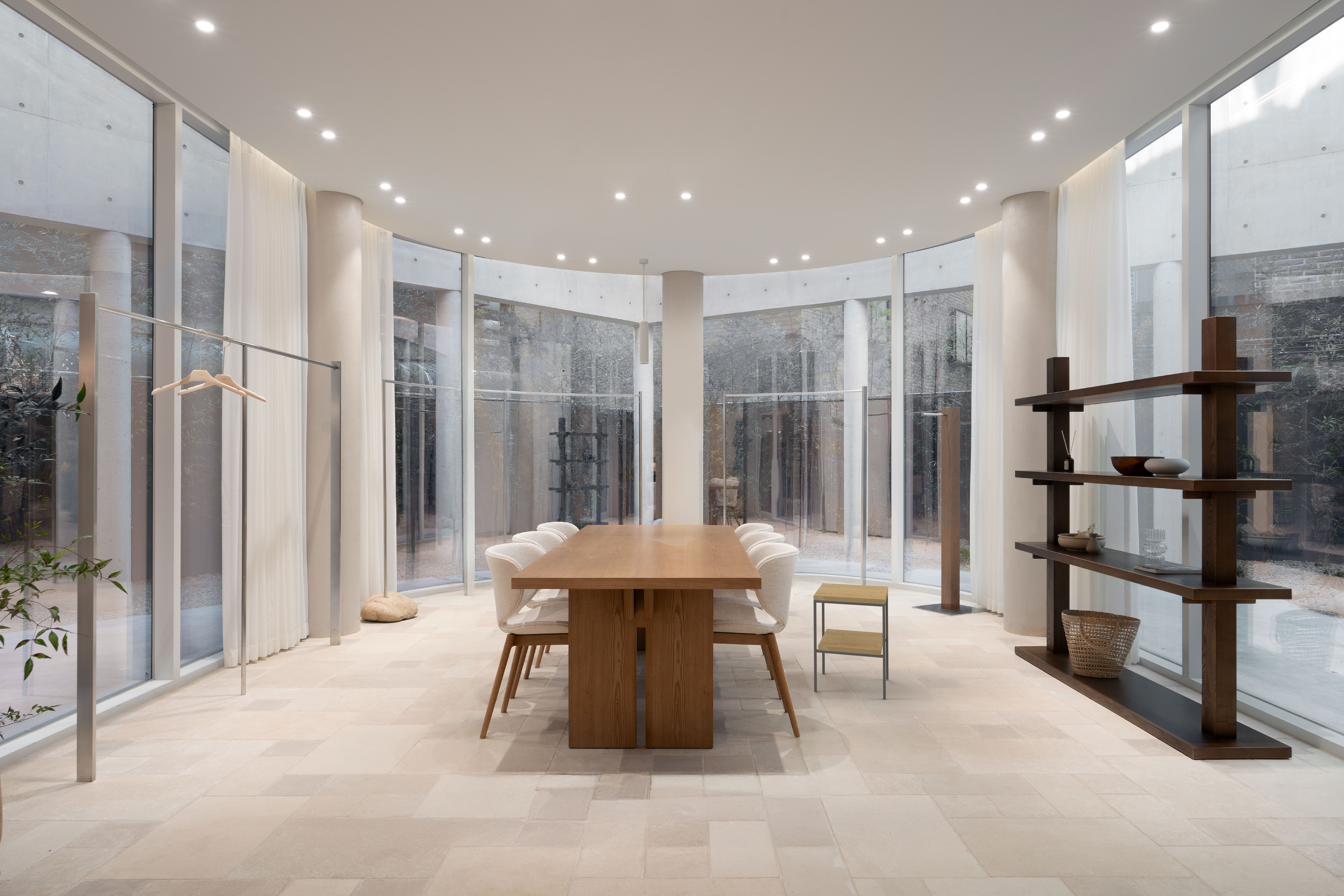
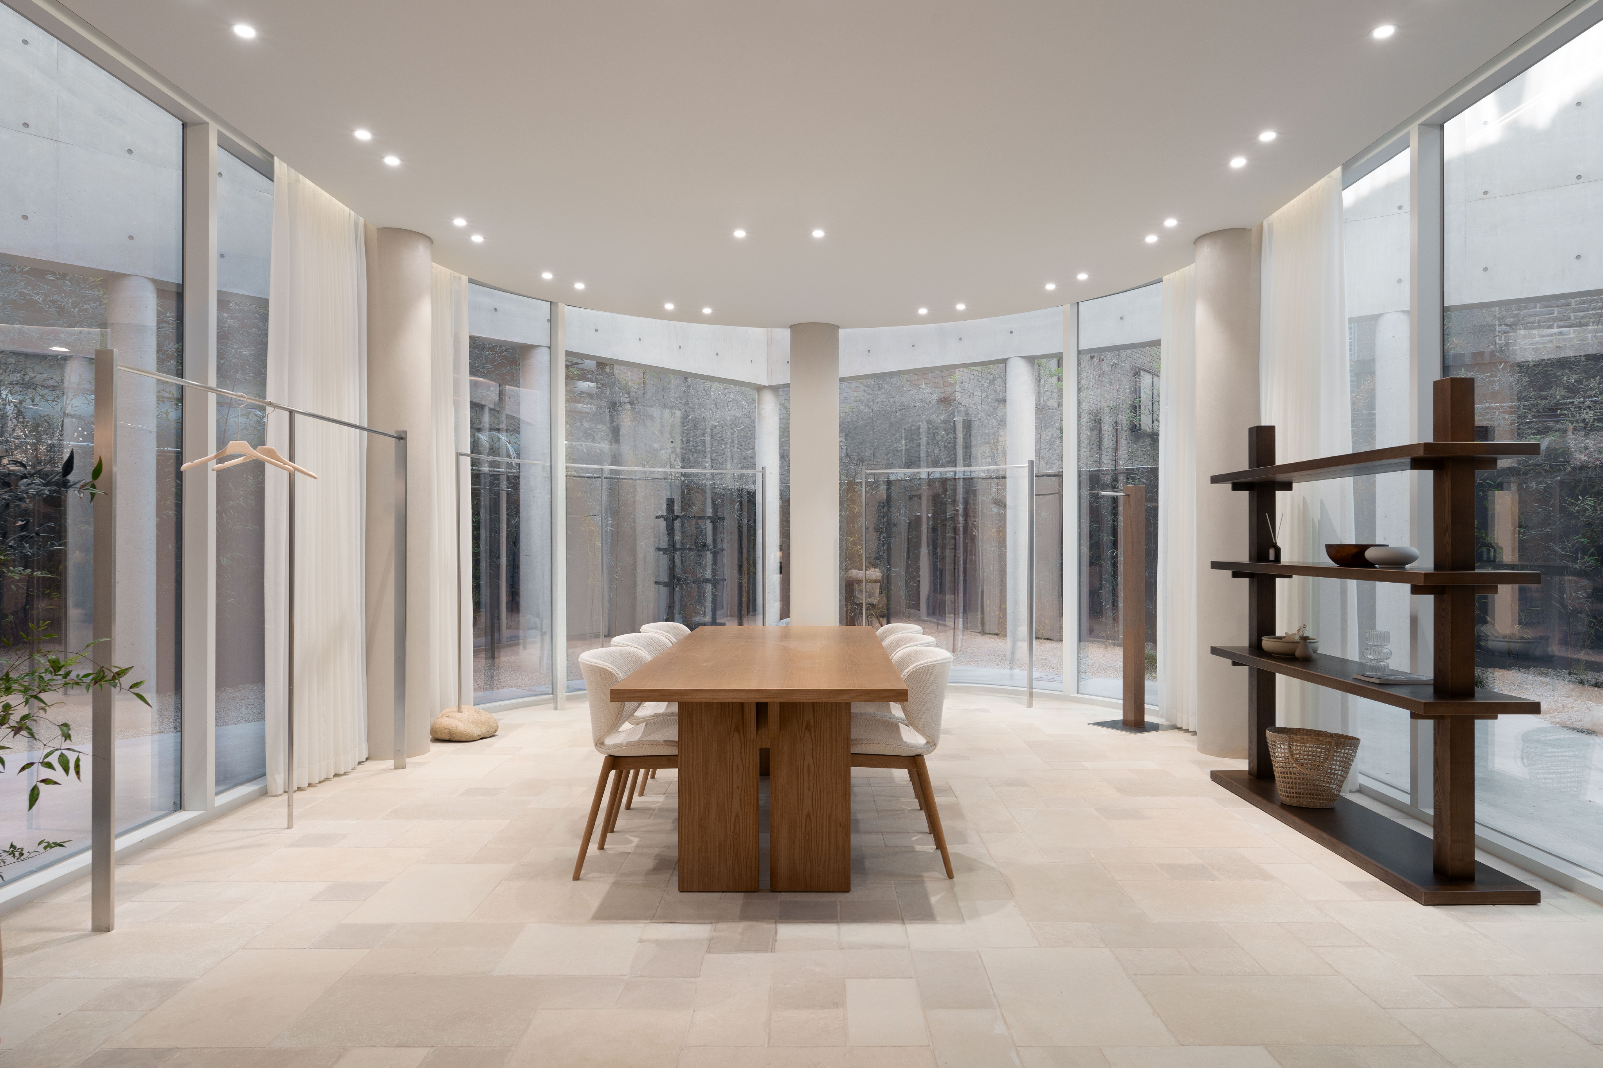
- pendant light (644, 311)
- side table (852, 637)
